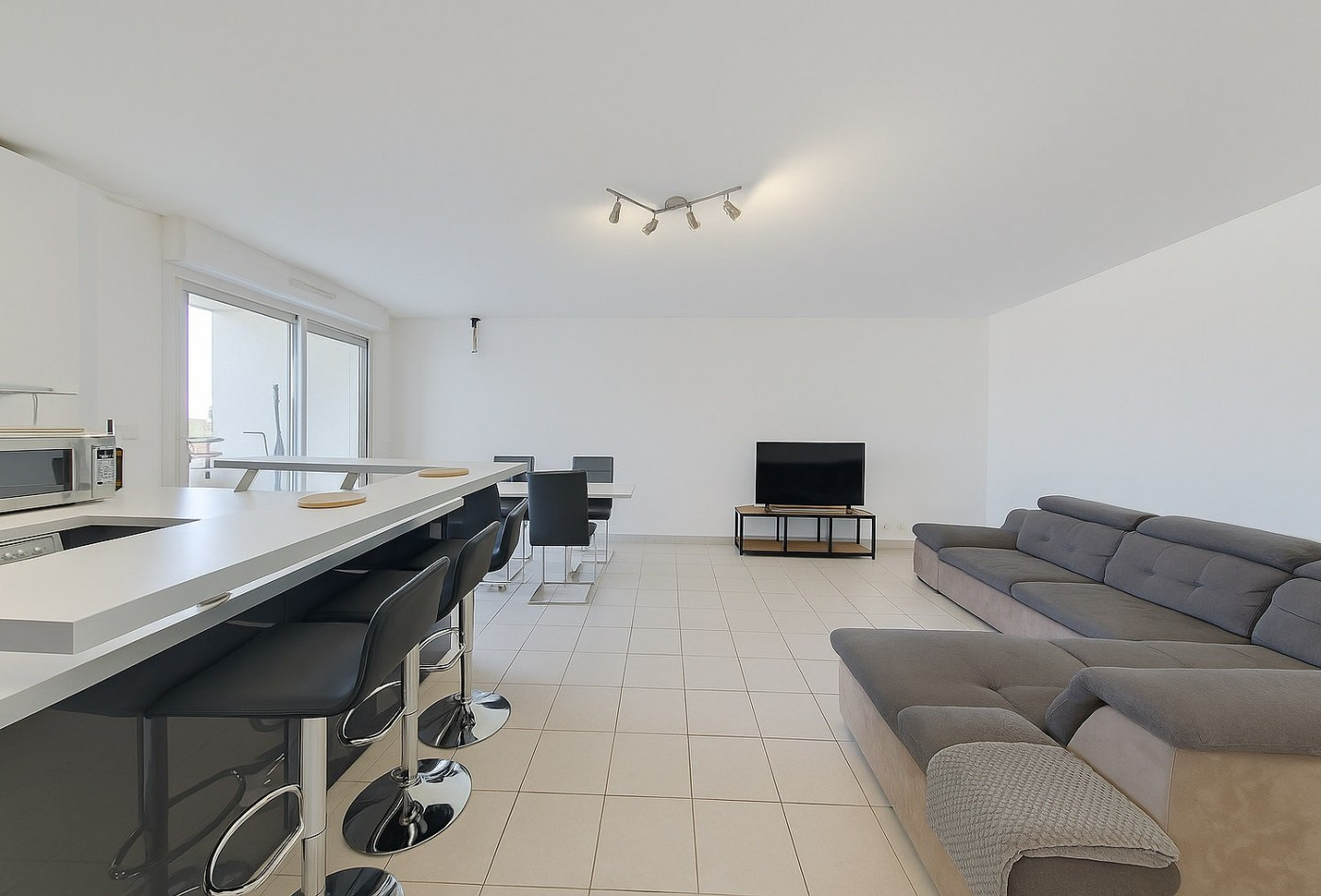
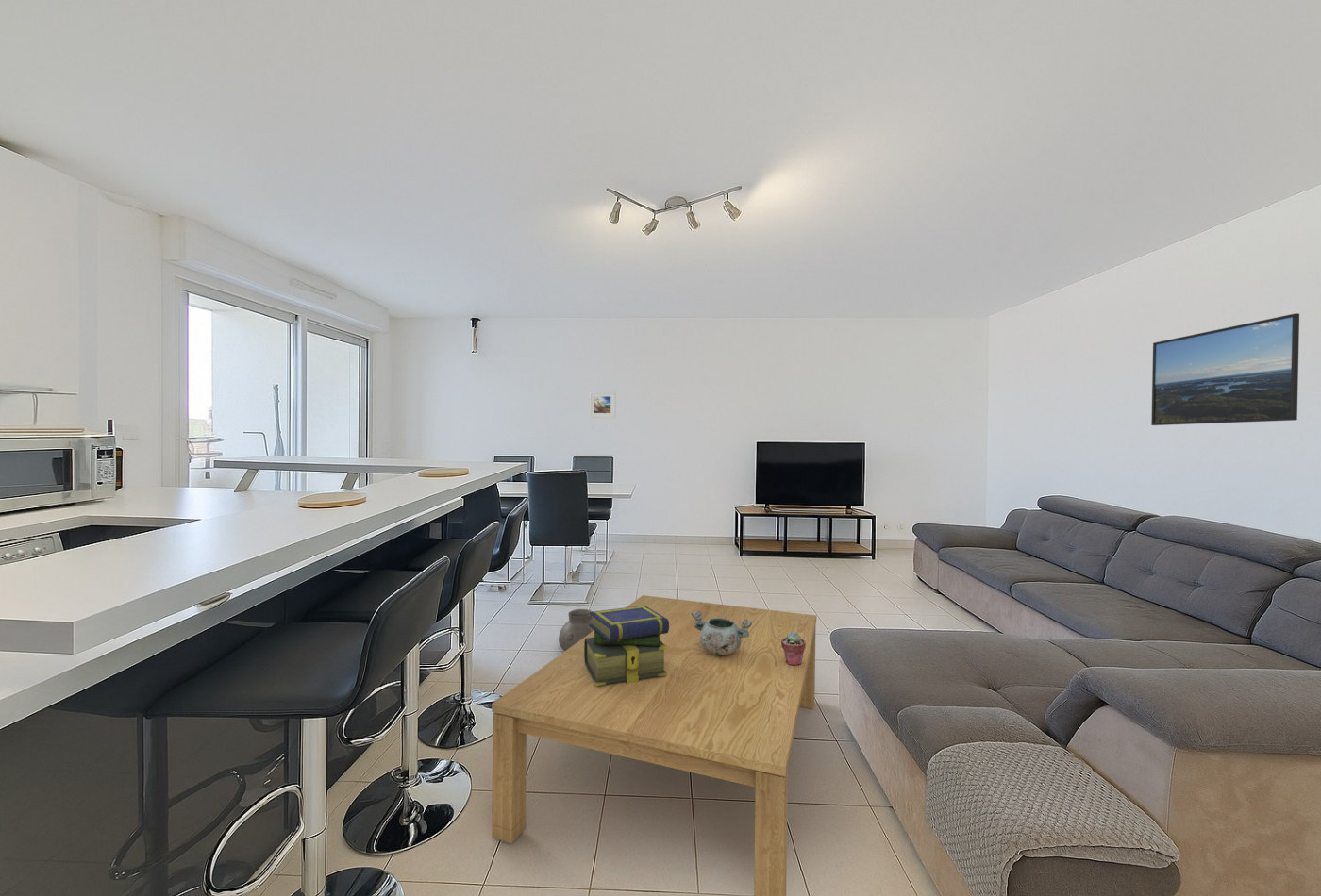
+ potted succulent (793, 646)
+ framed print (1215, 376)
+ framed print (602, 405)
+ vase (579, 631)
+ stack of books (627, 640)
+ decorative bowl (720, 633)
+ coffee table (688, 703)
